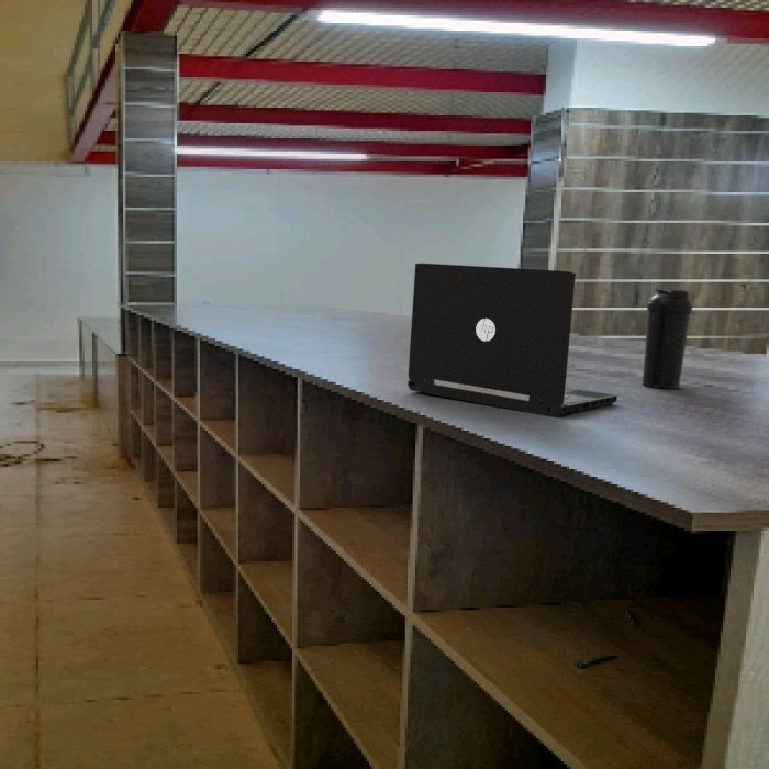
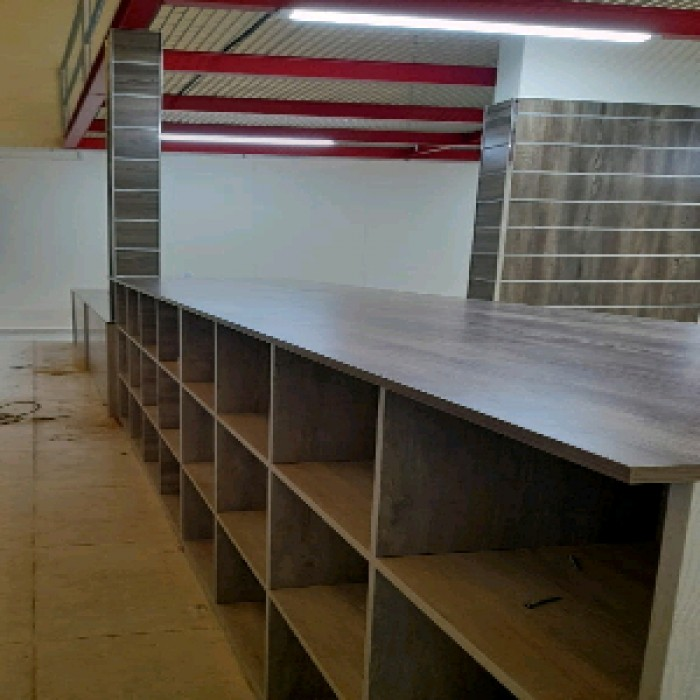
- water bottle (666, 337)
- laptop (515, 334)
